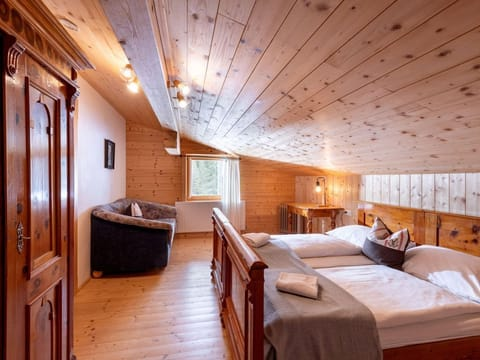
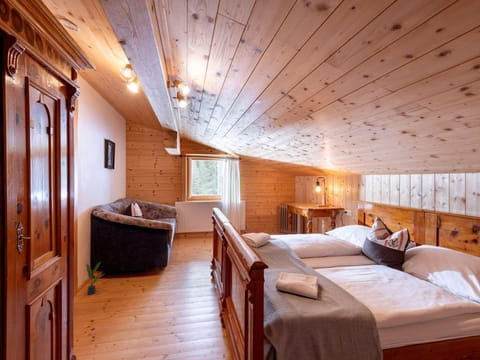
+ potted plant (95, 277)
